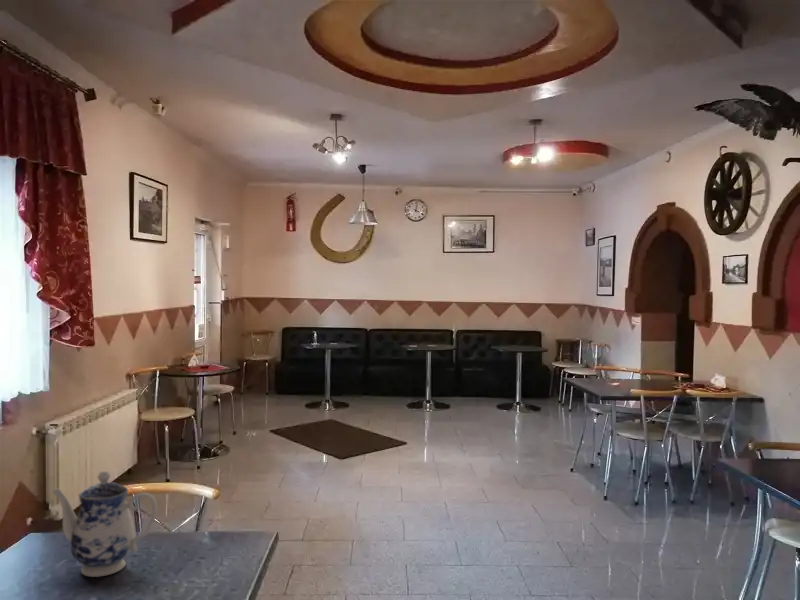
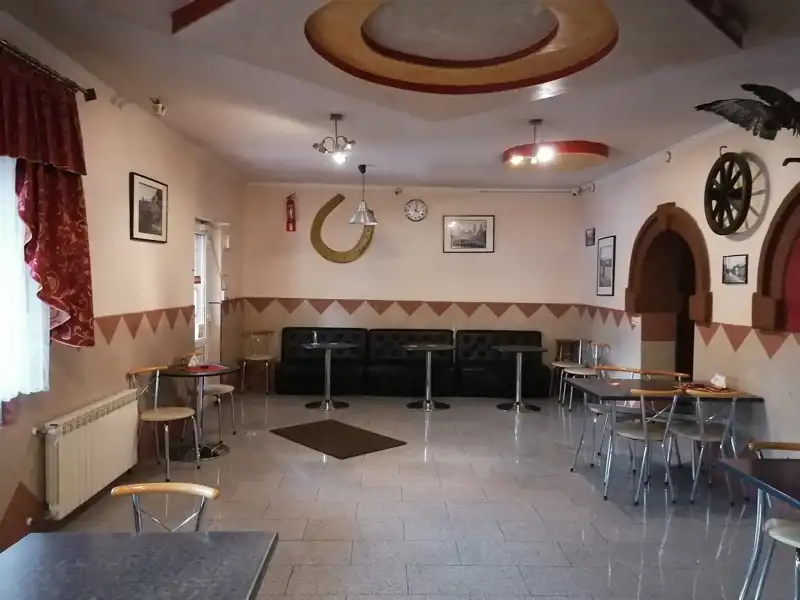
- teapot (103, 519)
